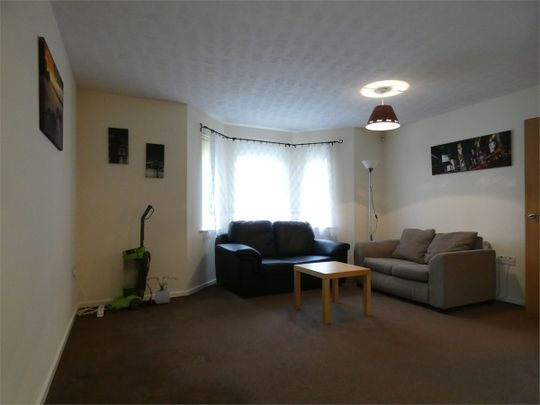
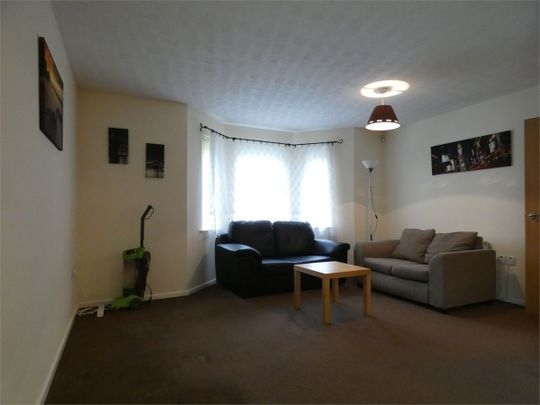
- potted plant (160, 288)
